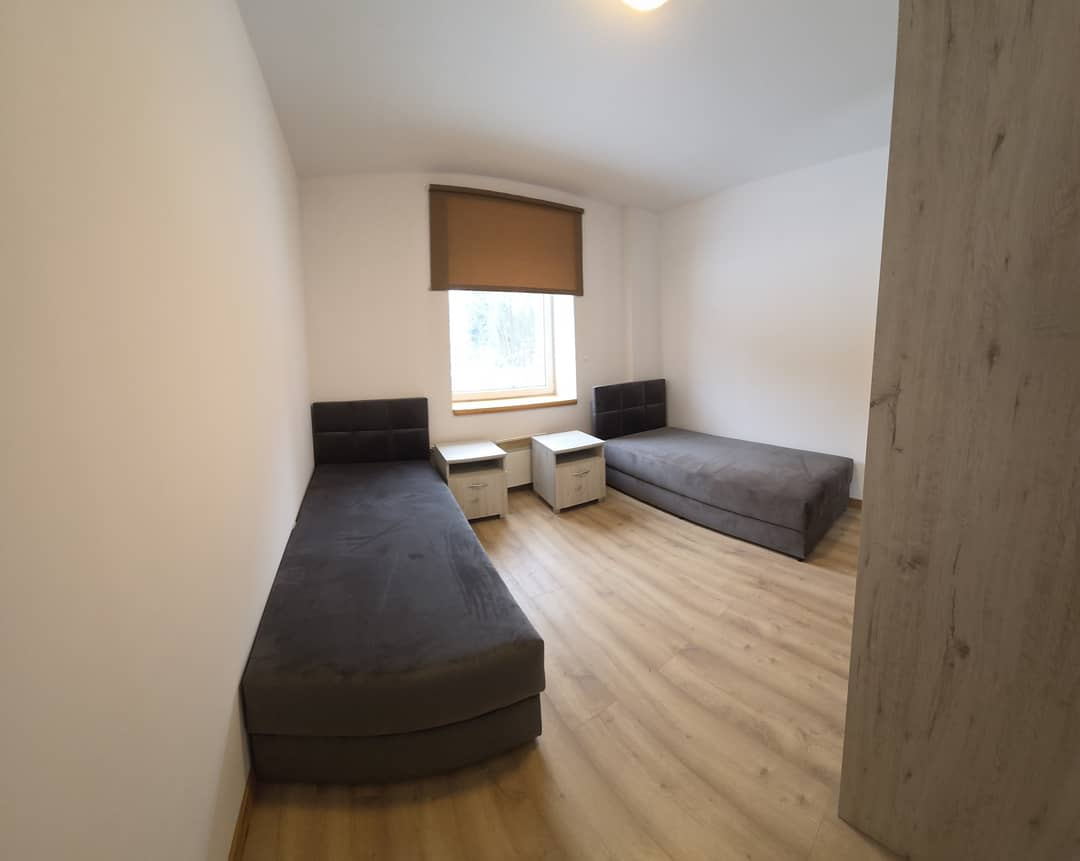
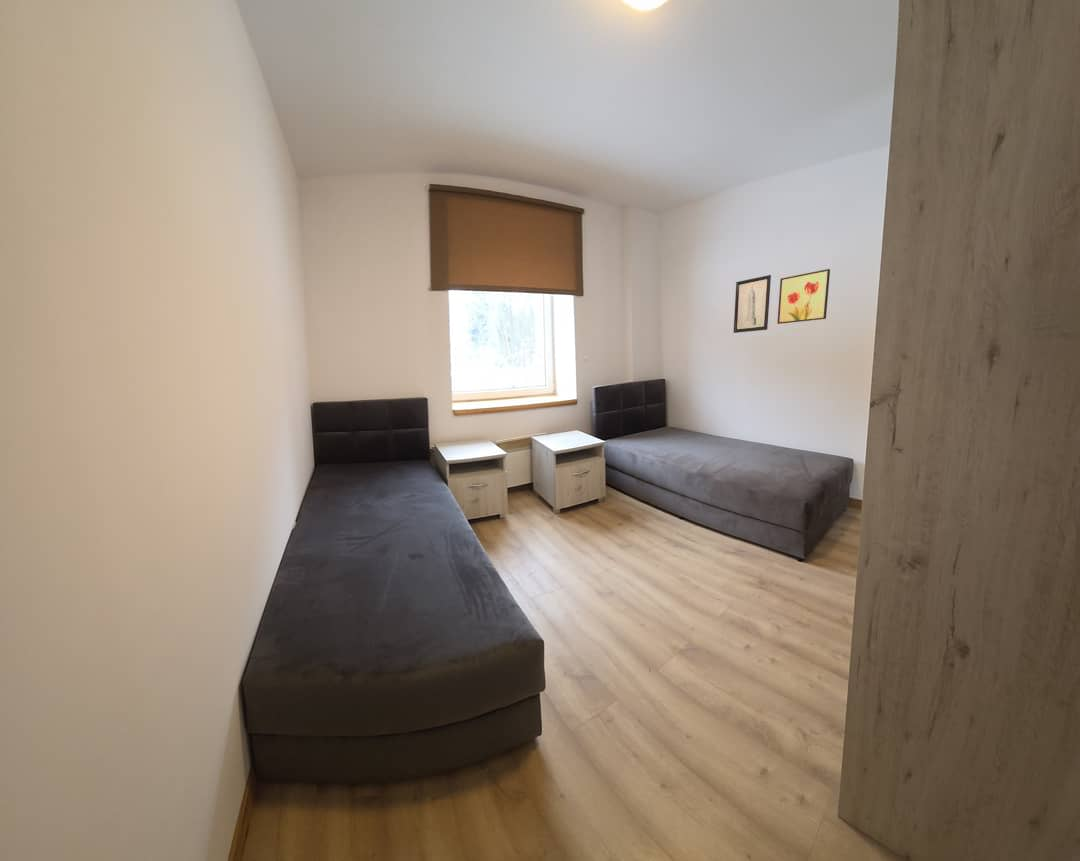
+ wall art (802, 298)
+ wall art (751, 305)
